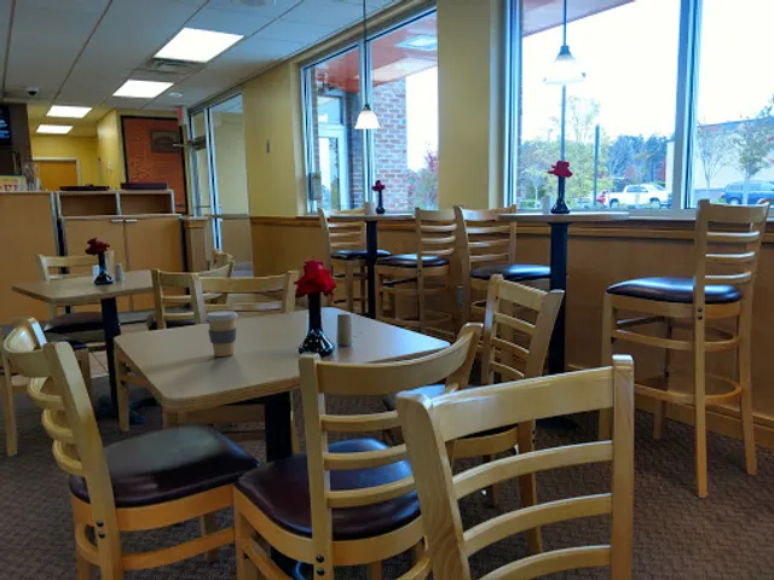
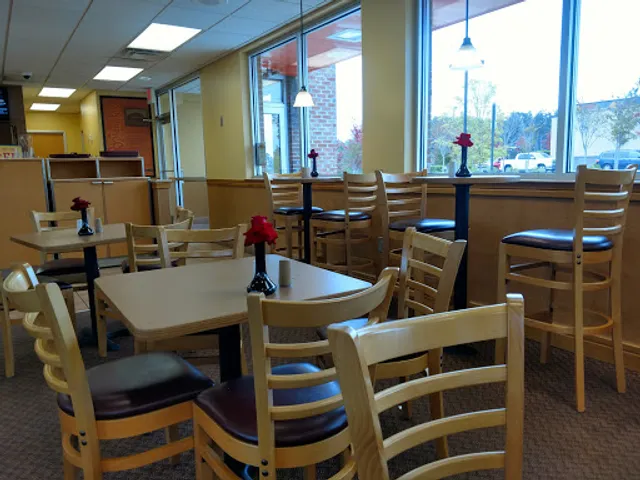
- coffee cup (223, 334)
